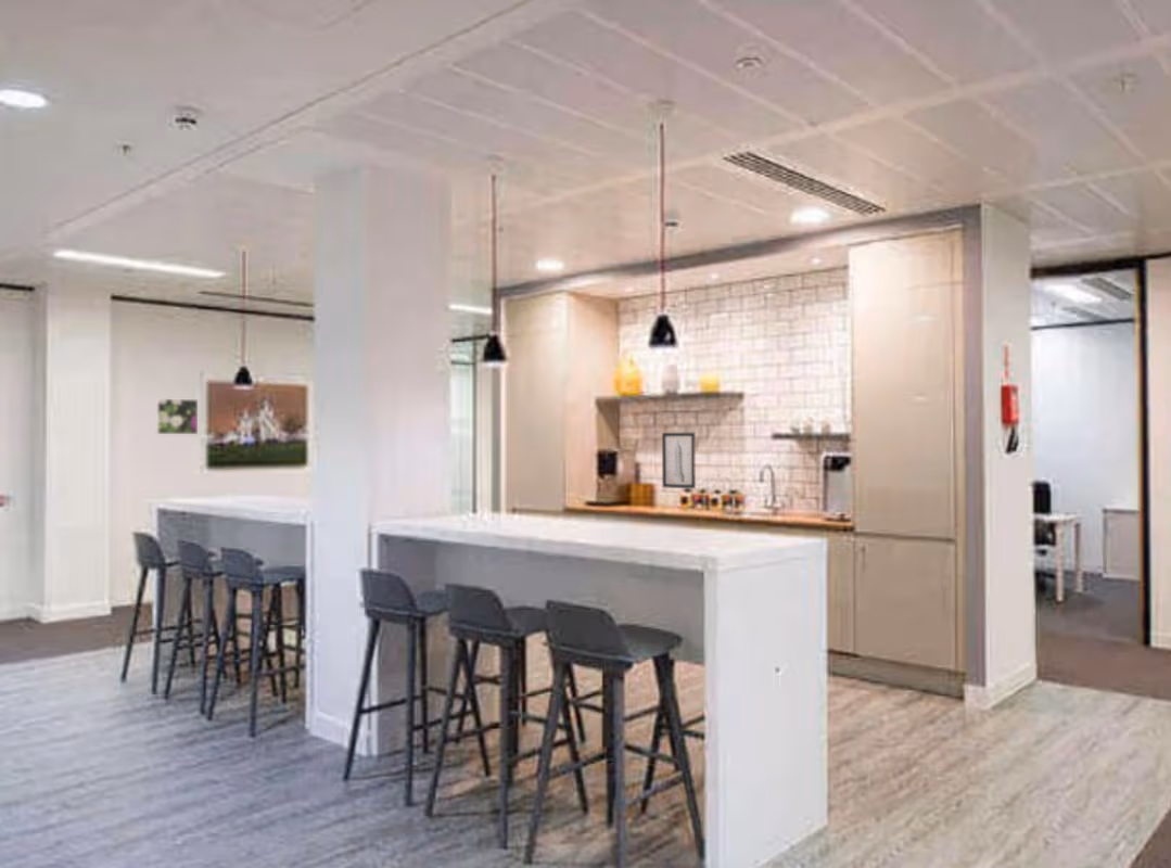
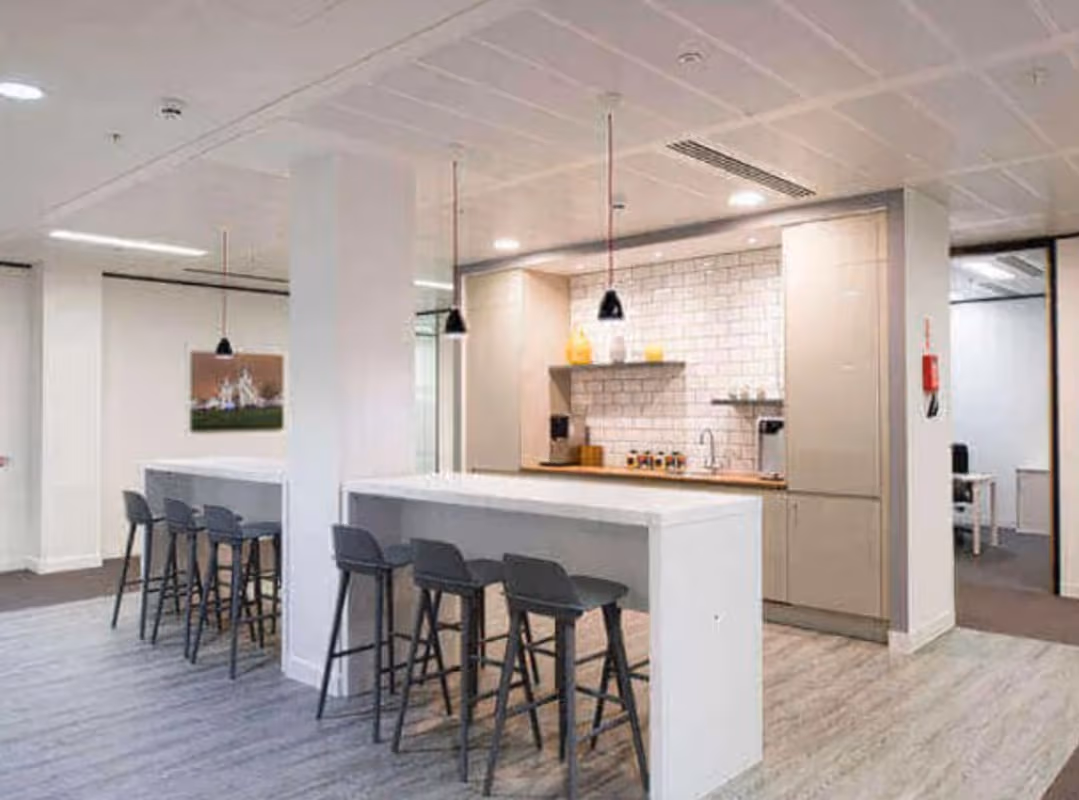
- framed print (177, 417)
- wall art (678, 460)
